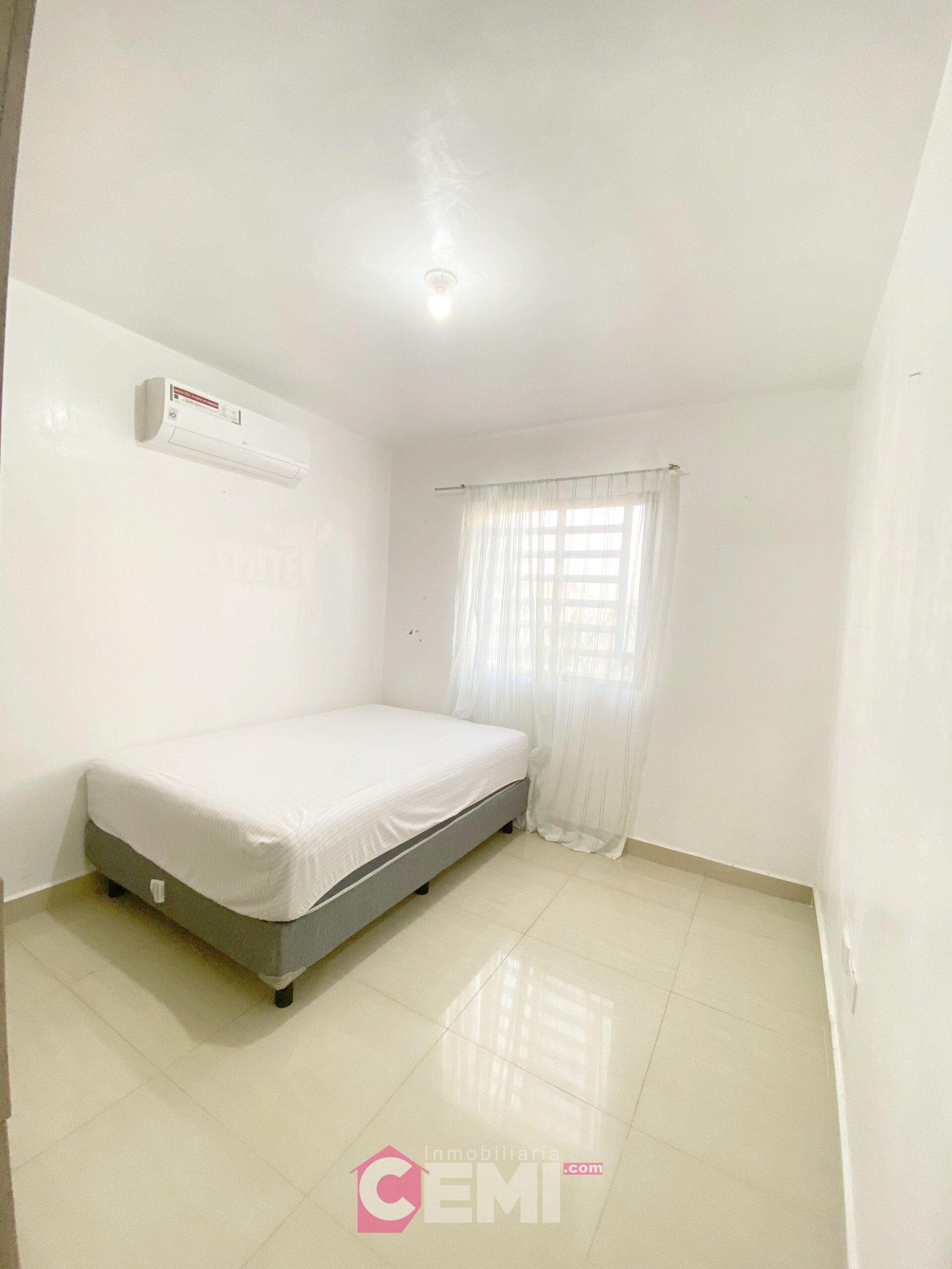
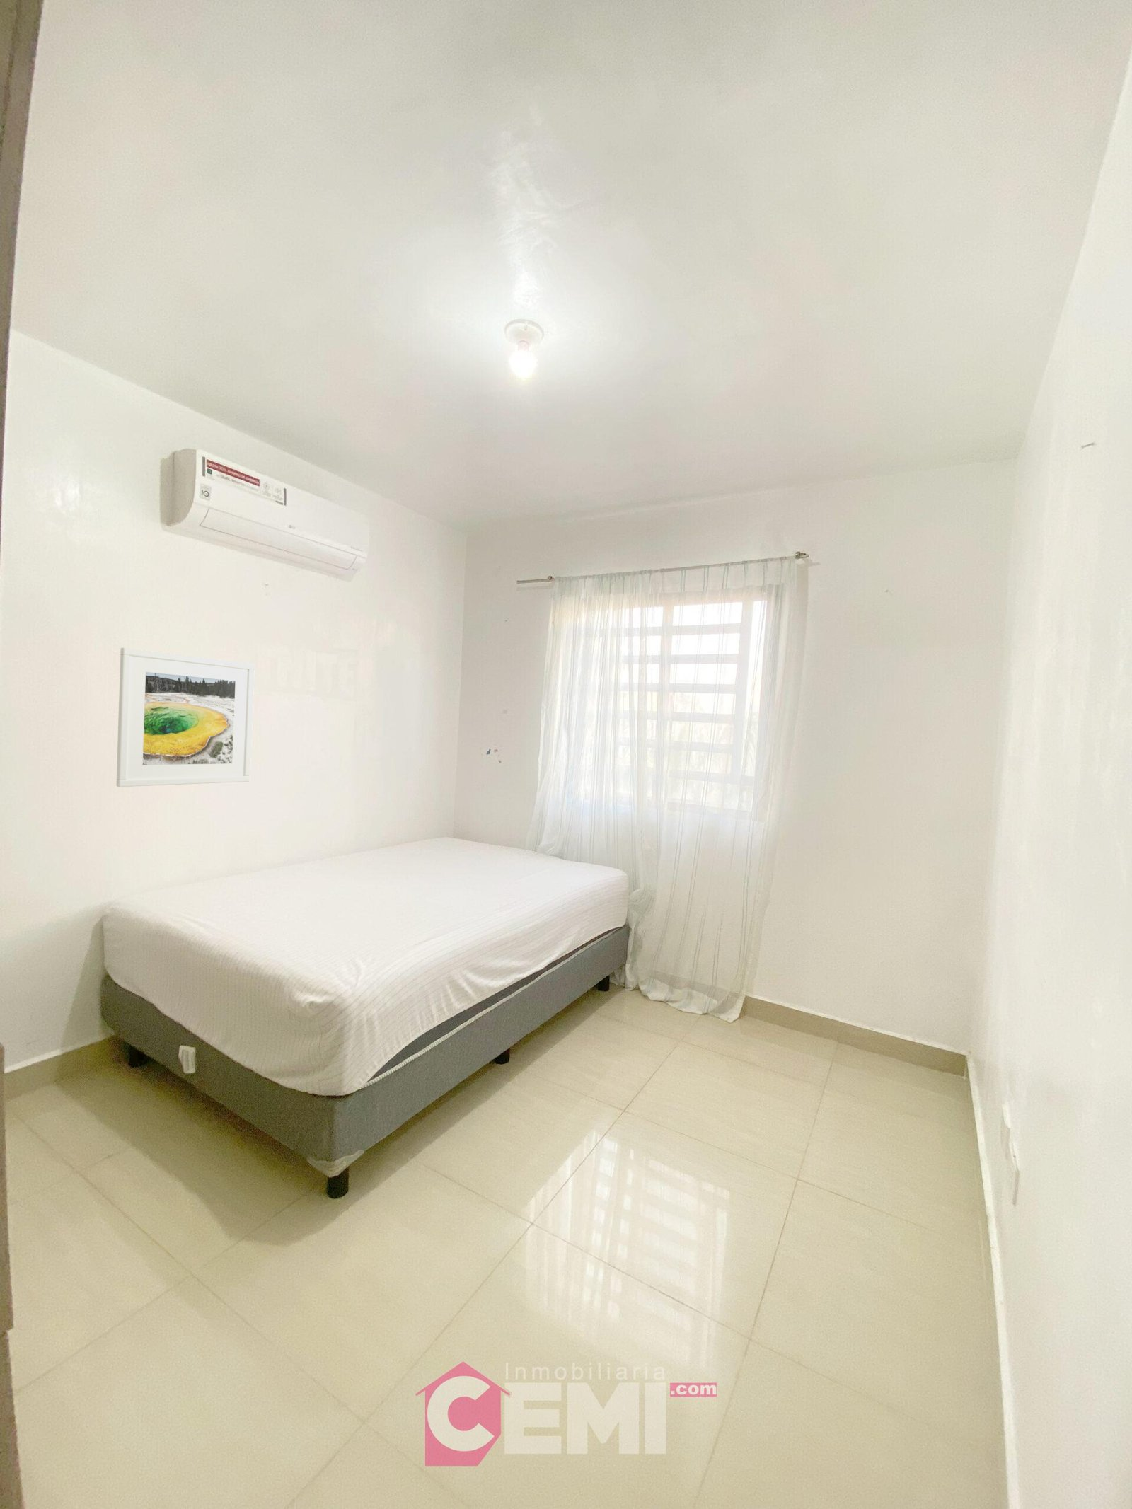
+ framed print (190, 721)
